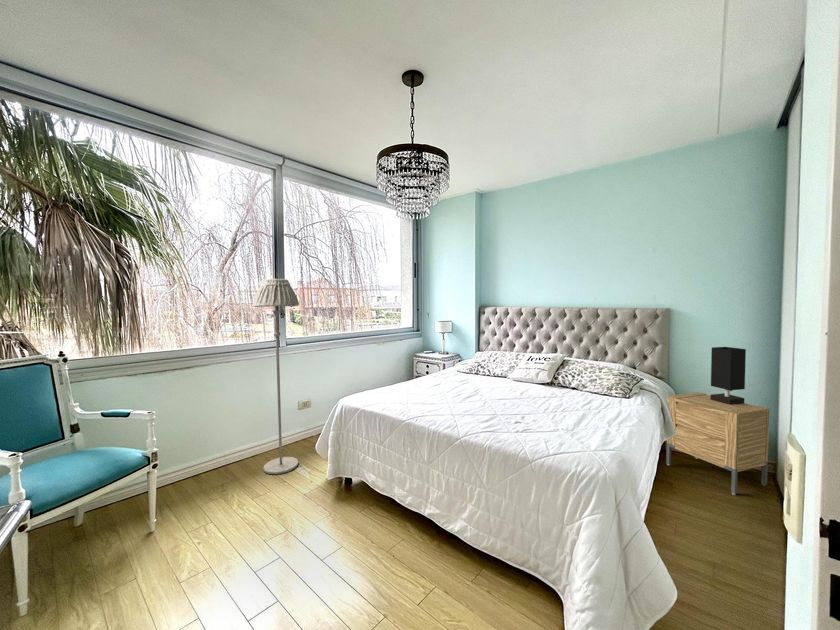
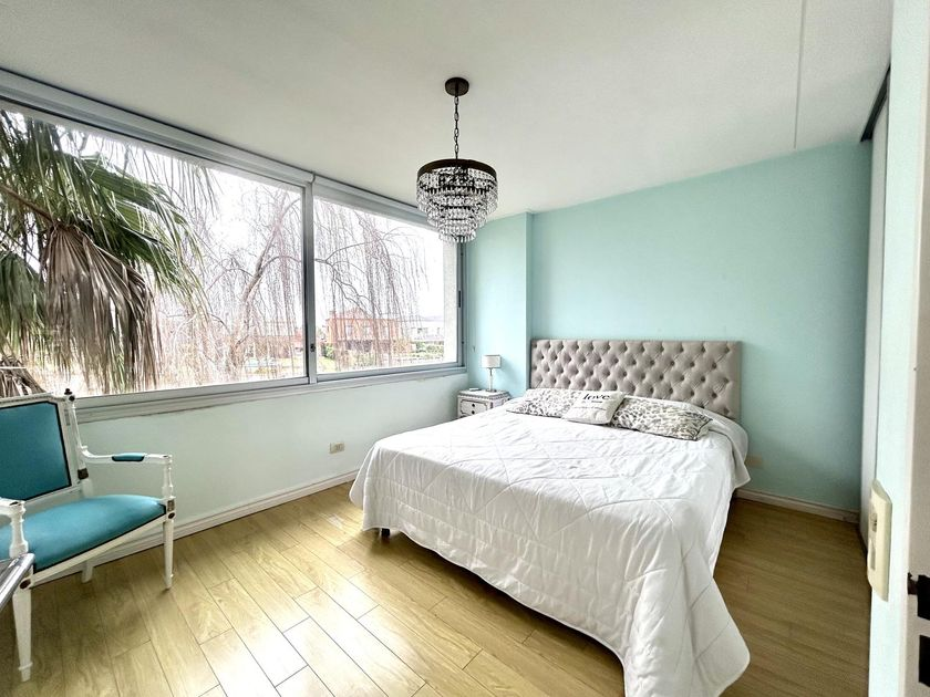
- nightstand (714, 438)
- table lamp (727, 374)
- floor lamp (278, 373)
